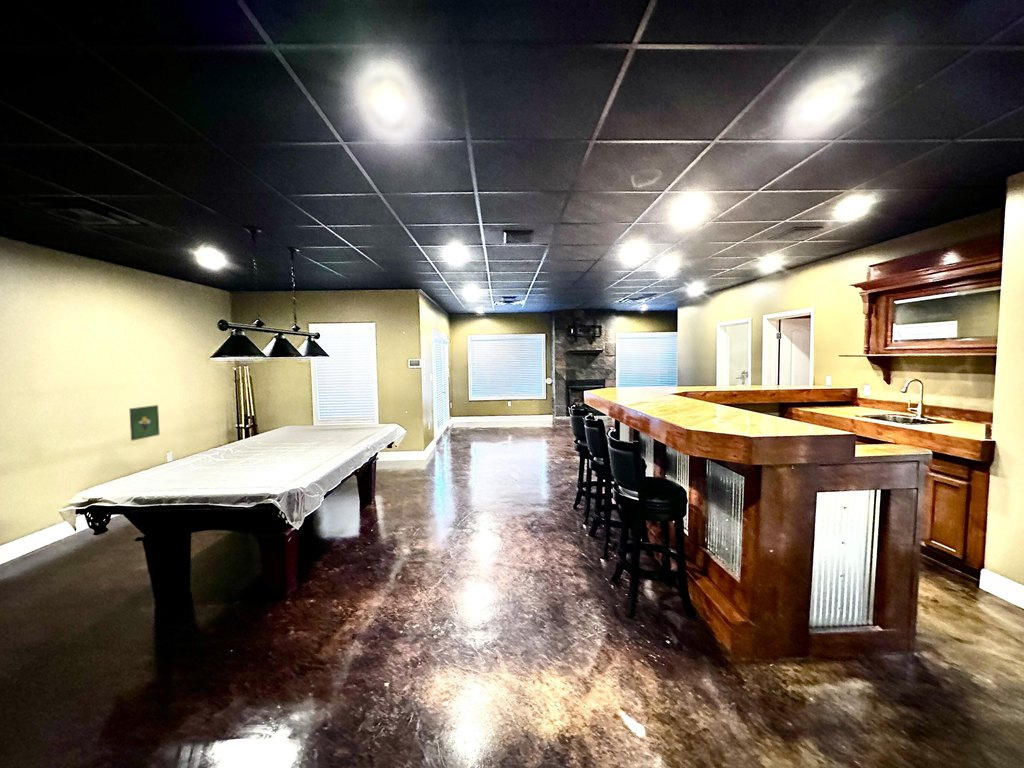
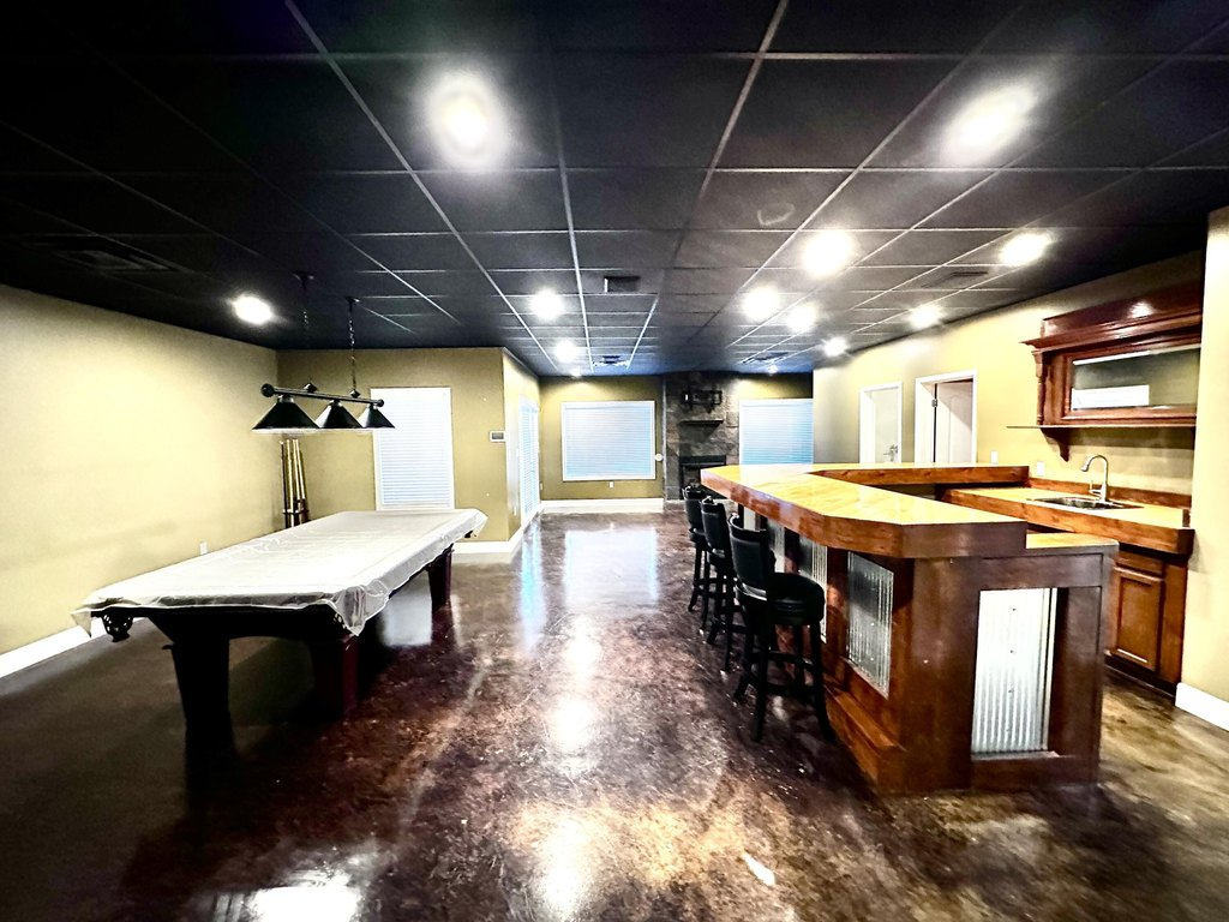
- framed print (145, 422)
